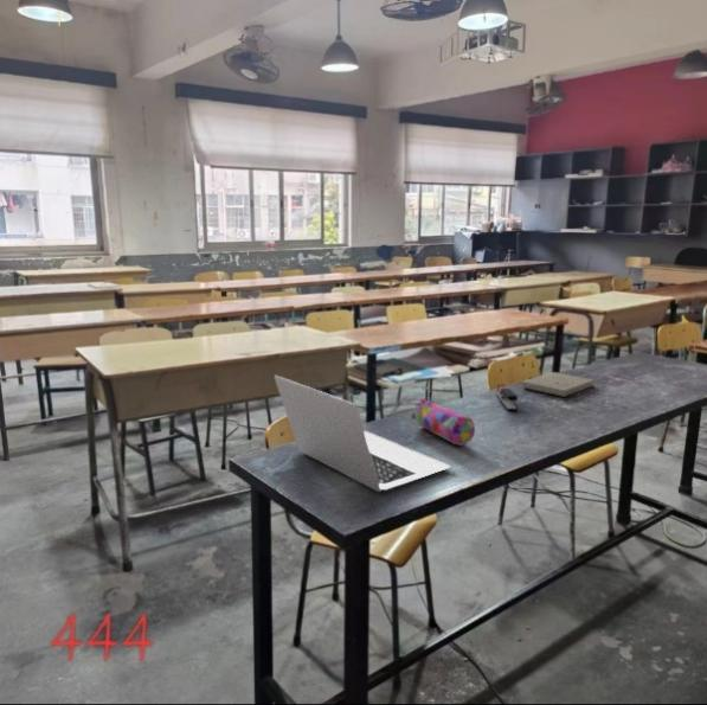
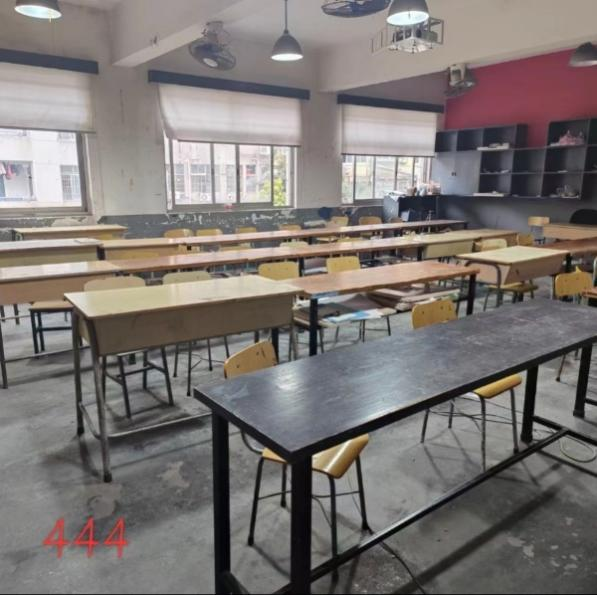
- book (558, 383)
- pencil case (443, 421)
- stapler (506, 395)
- laptop (361, 422)
